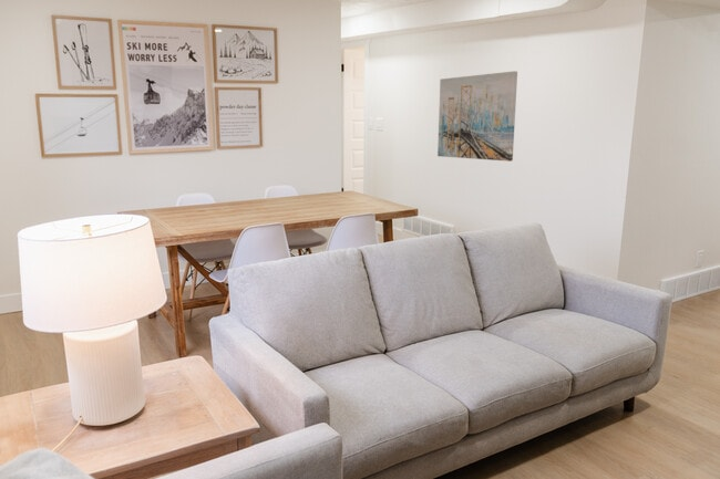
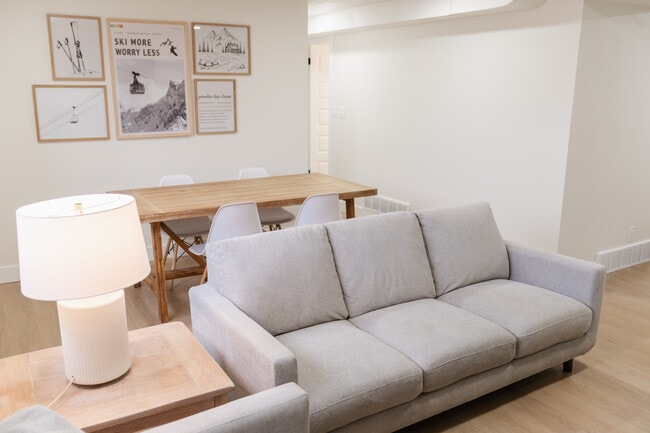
- wall art (474, 117)
